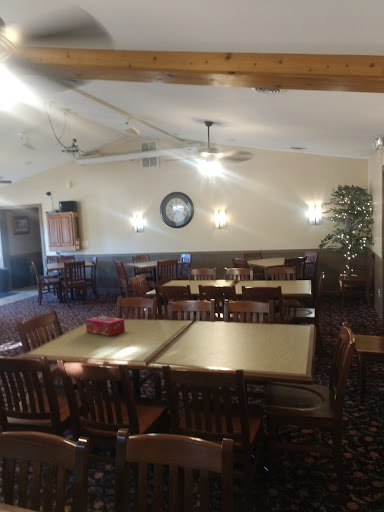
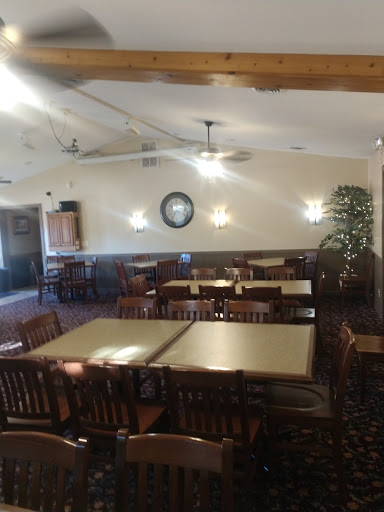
- tissue box (105, 325)
